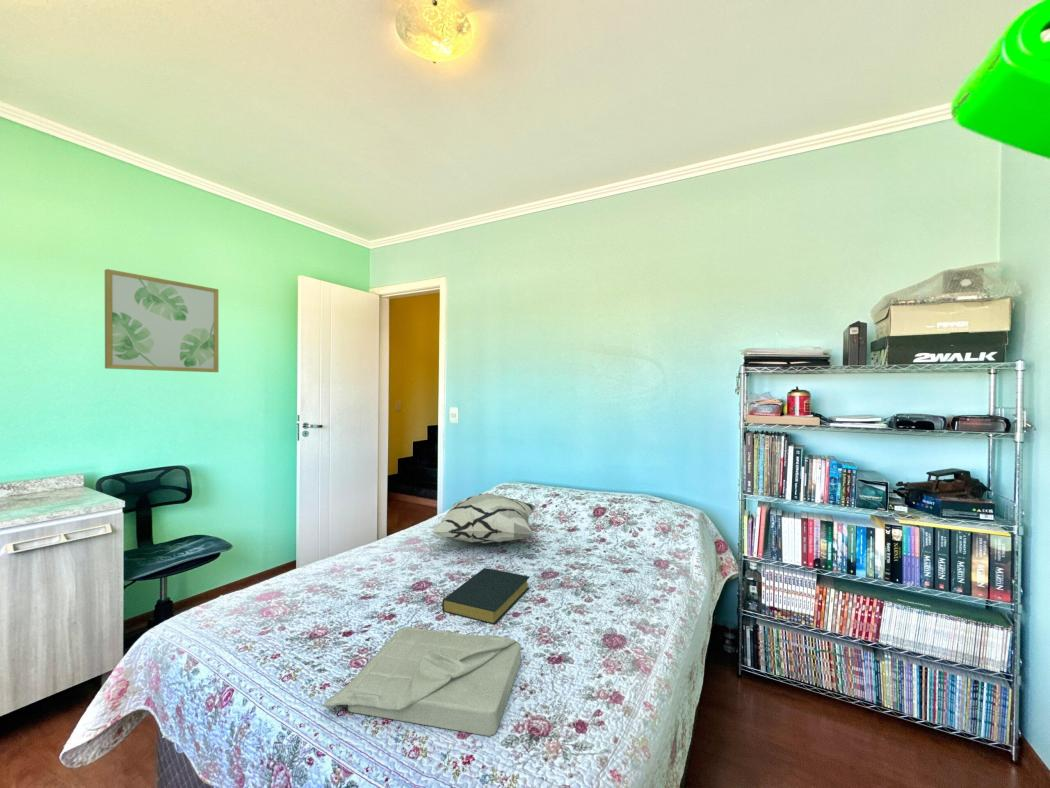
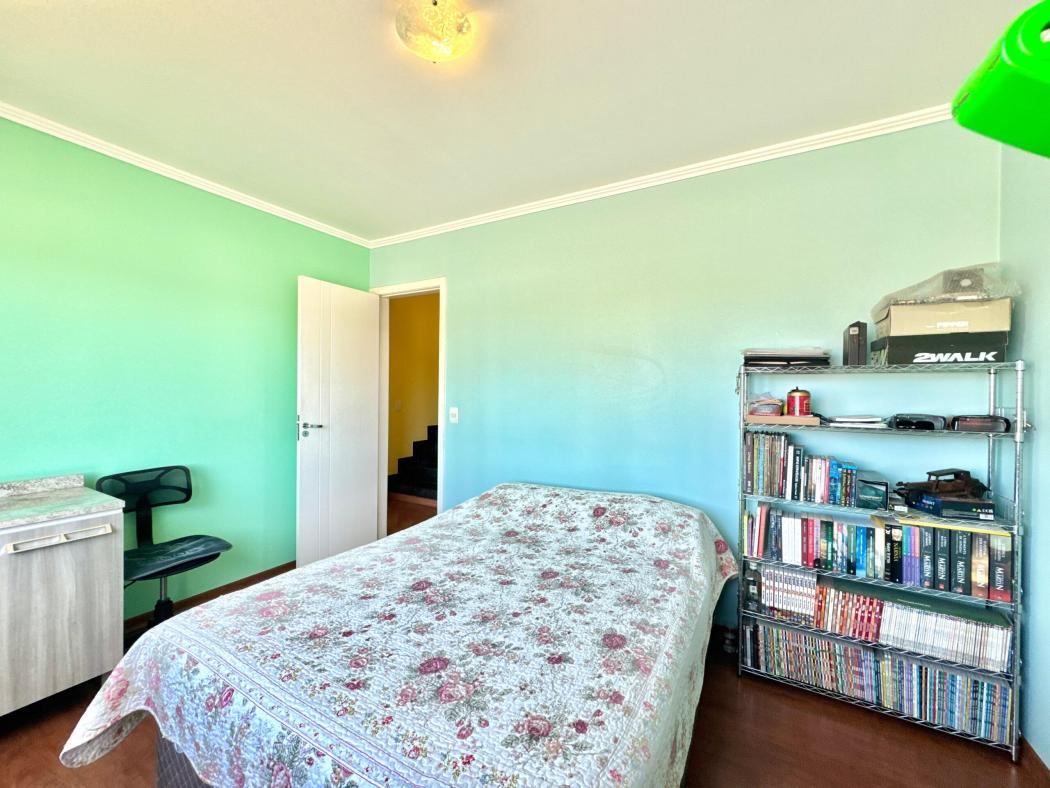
- wall art (166, 325)
- hardback book (488, 593)
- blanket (434, 661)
- decorative pillow (488, 517)
